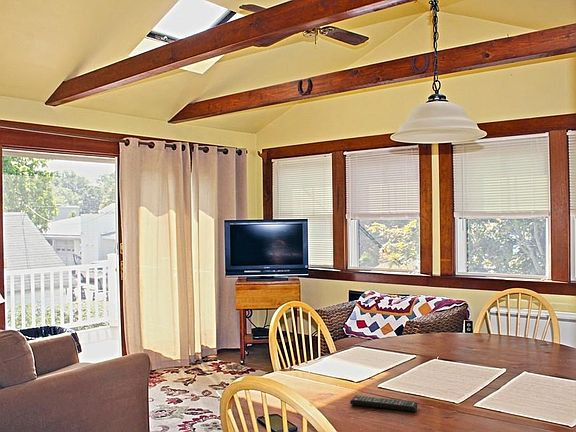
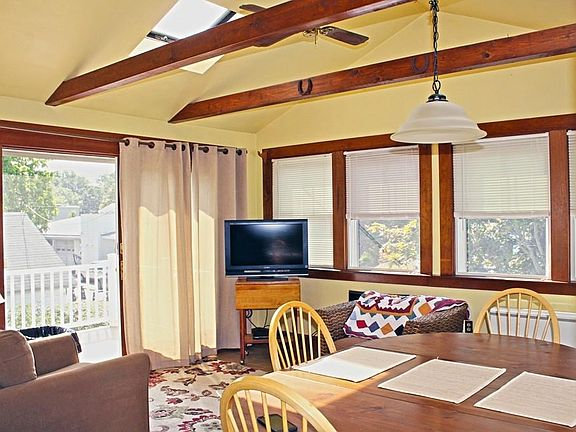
- remote control (383, 403)
